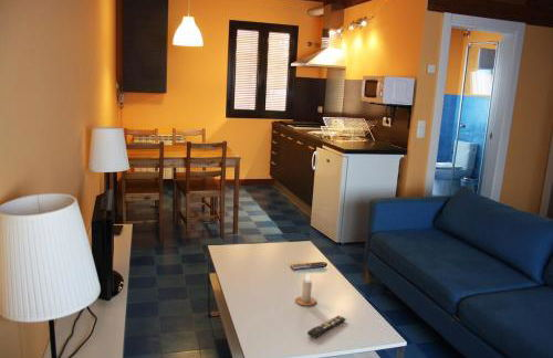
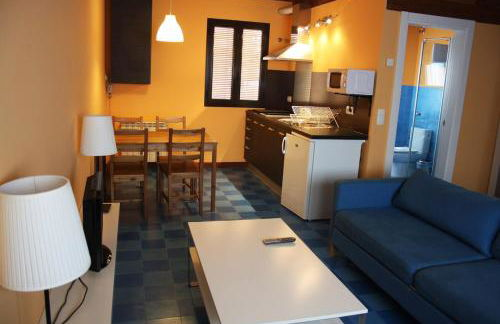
- remote control (326, 326)
- candle (306, 286)
